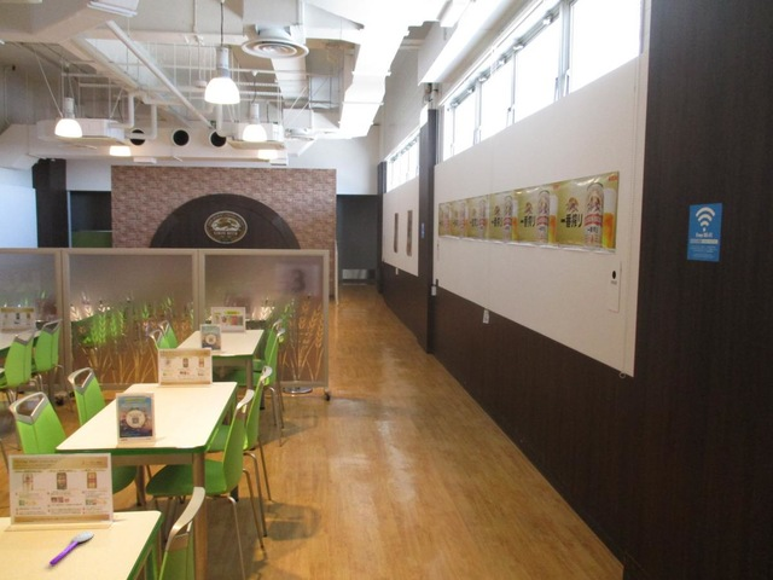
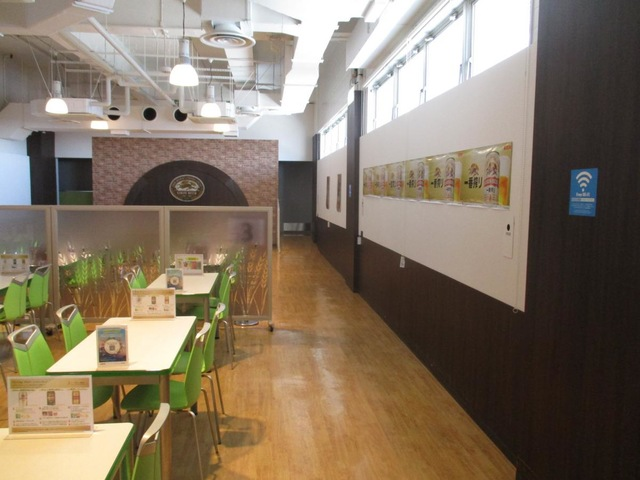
- spoon (71, 545)
